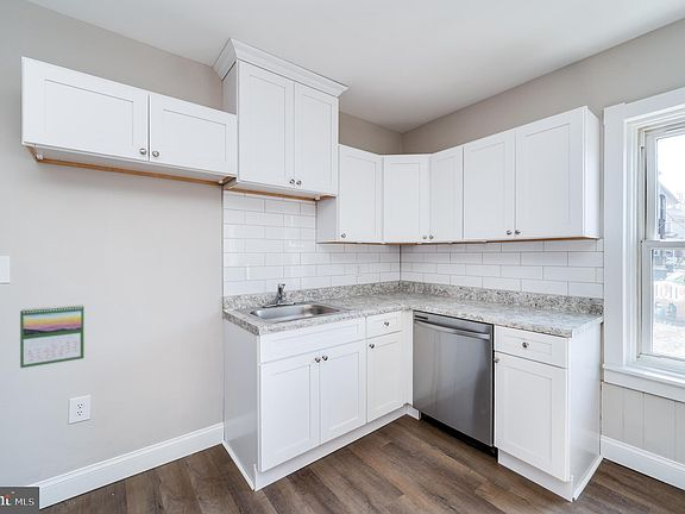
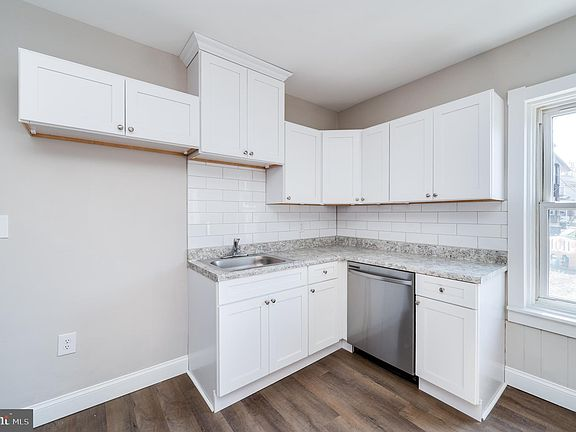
- calendar (54, 334)
